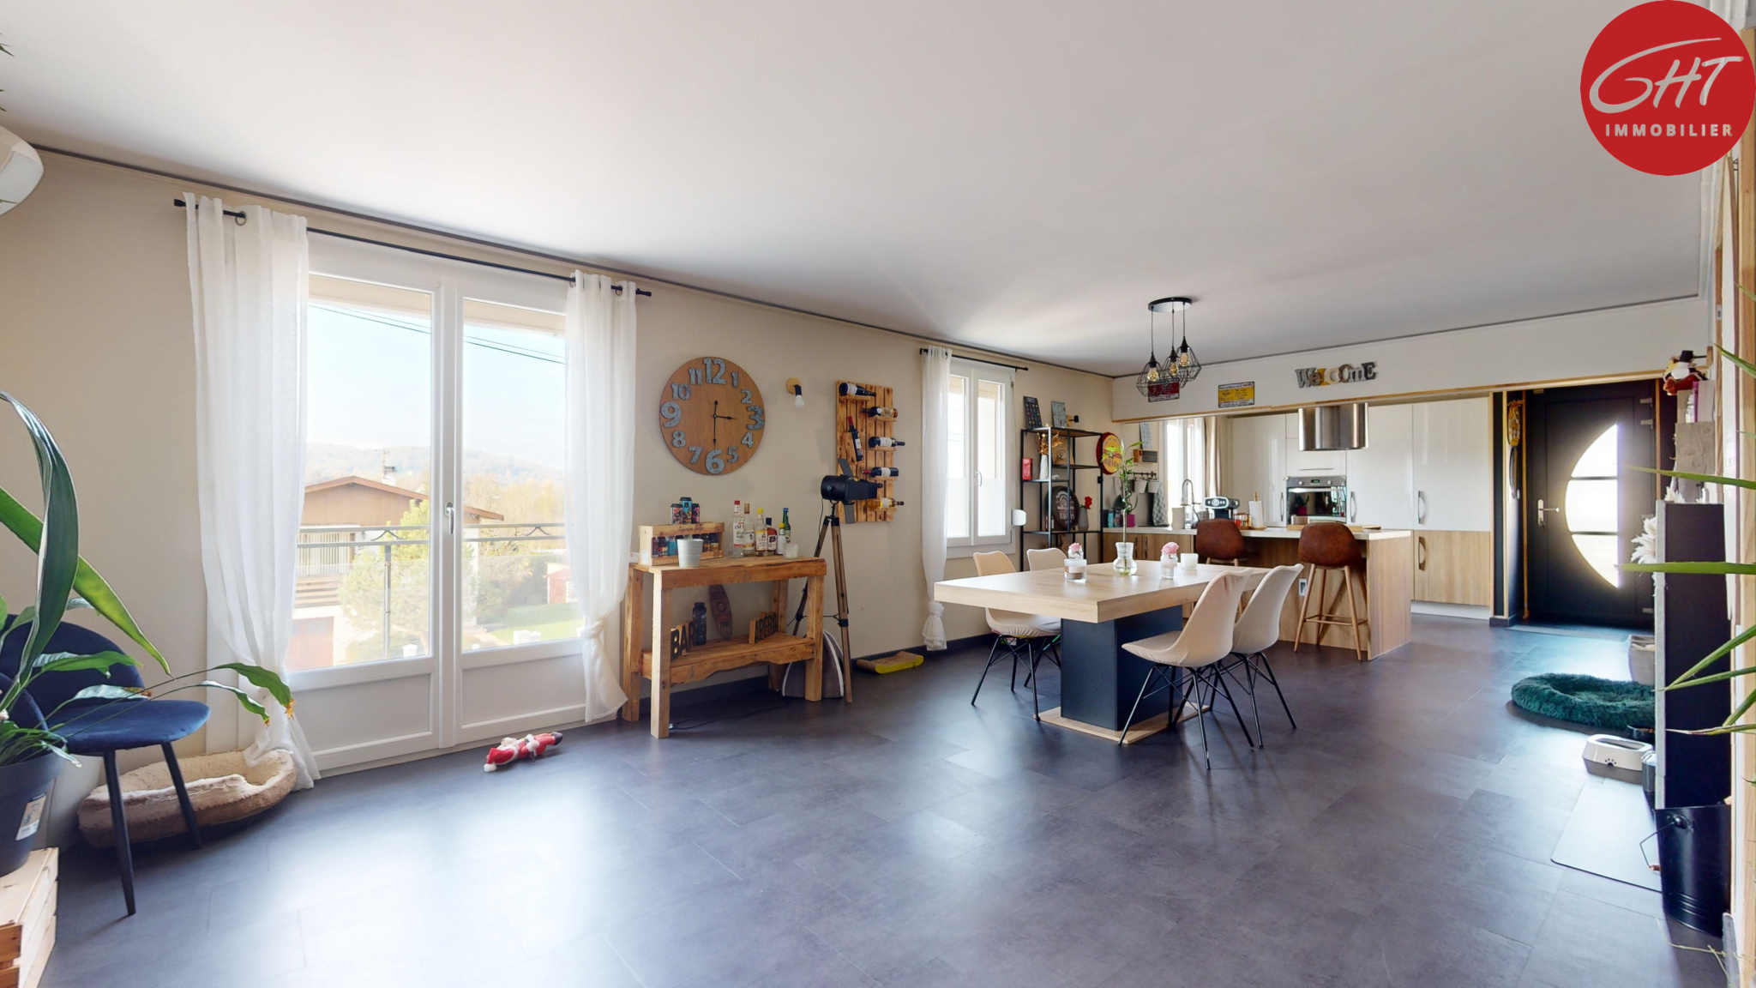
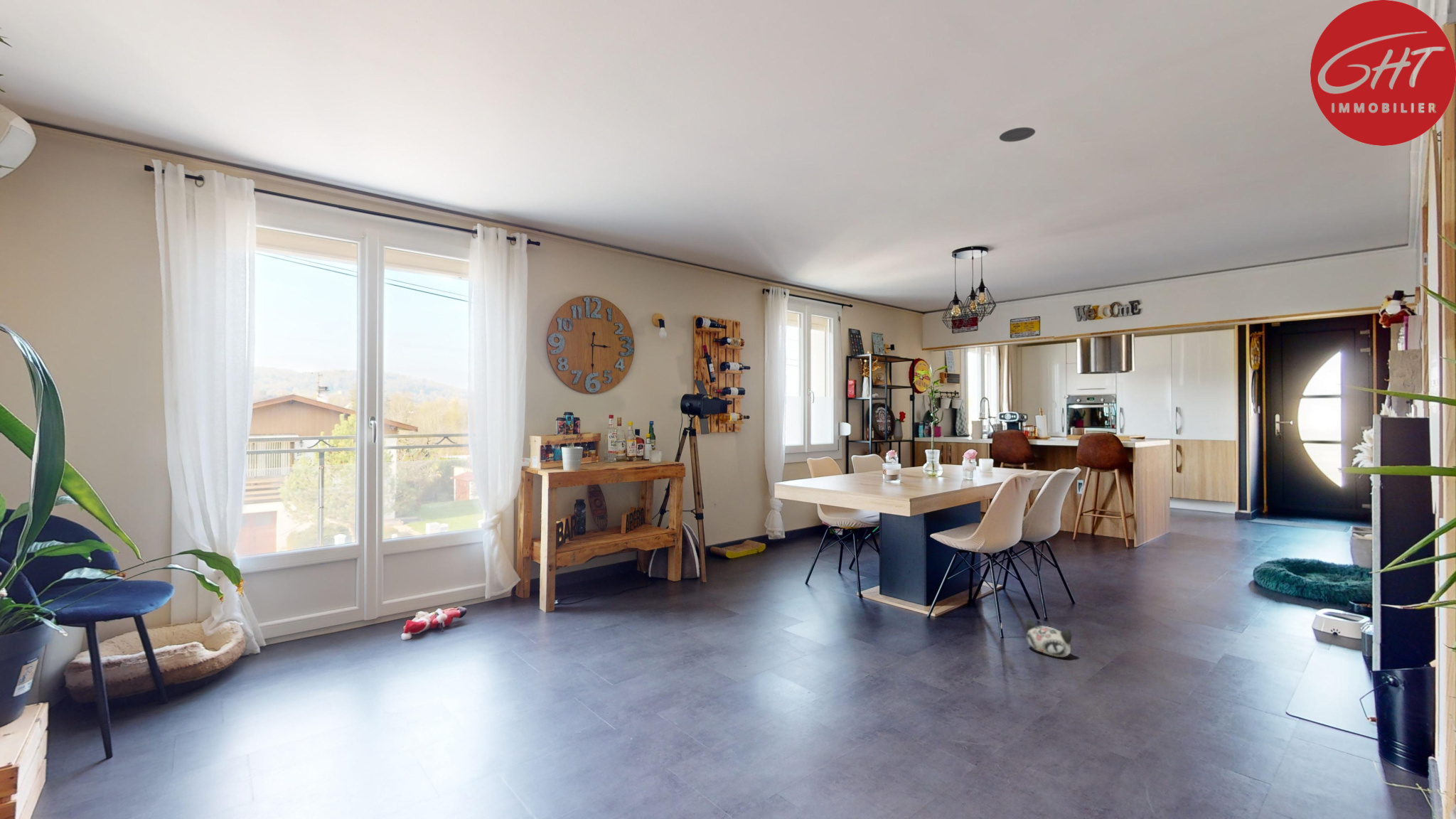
+ recessed light (1017, 132)
+ plush toy (1048, 638)
